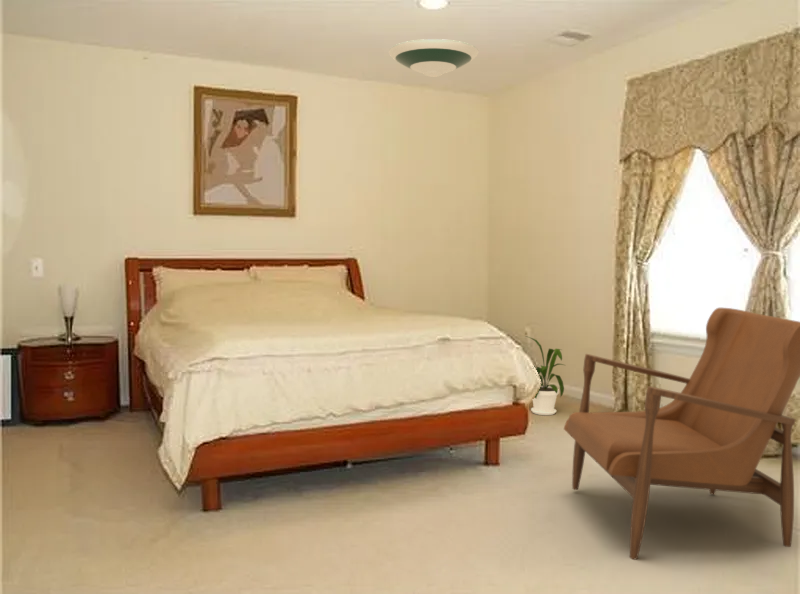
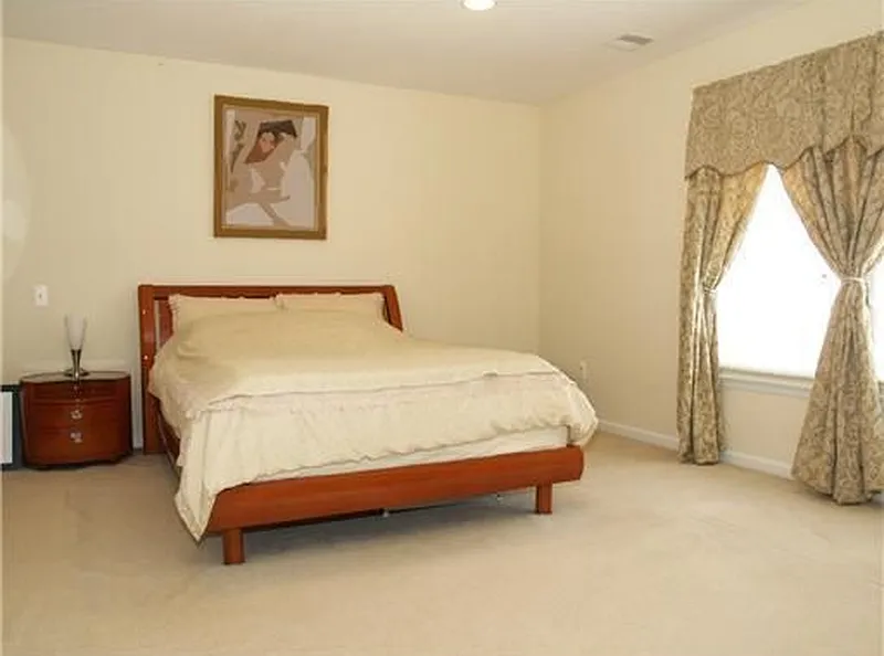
- house plant (542, 375)
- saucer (433, 63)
- armchair (682, 417)
